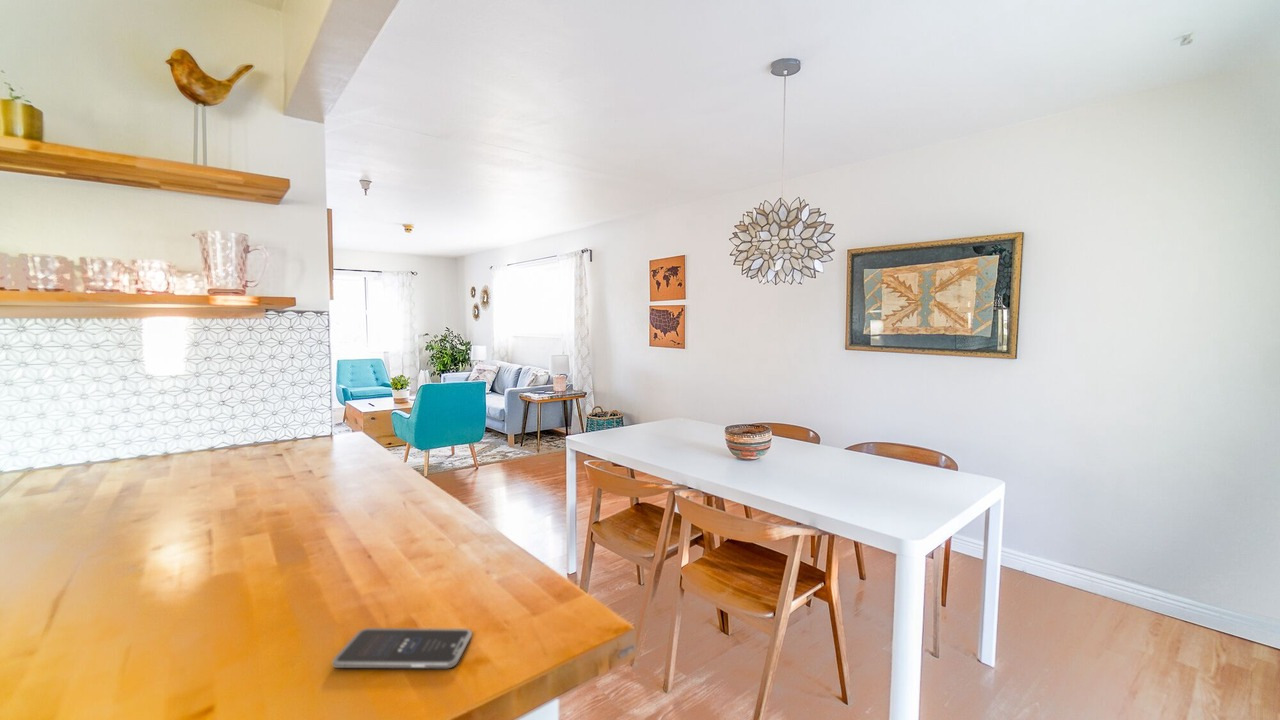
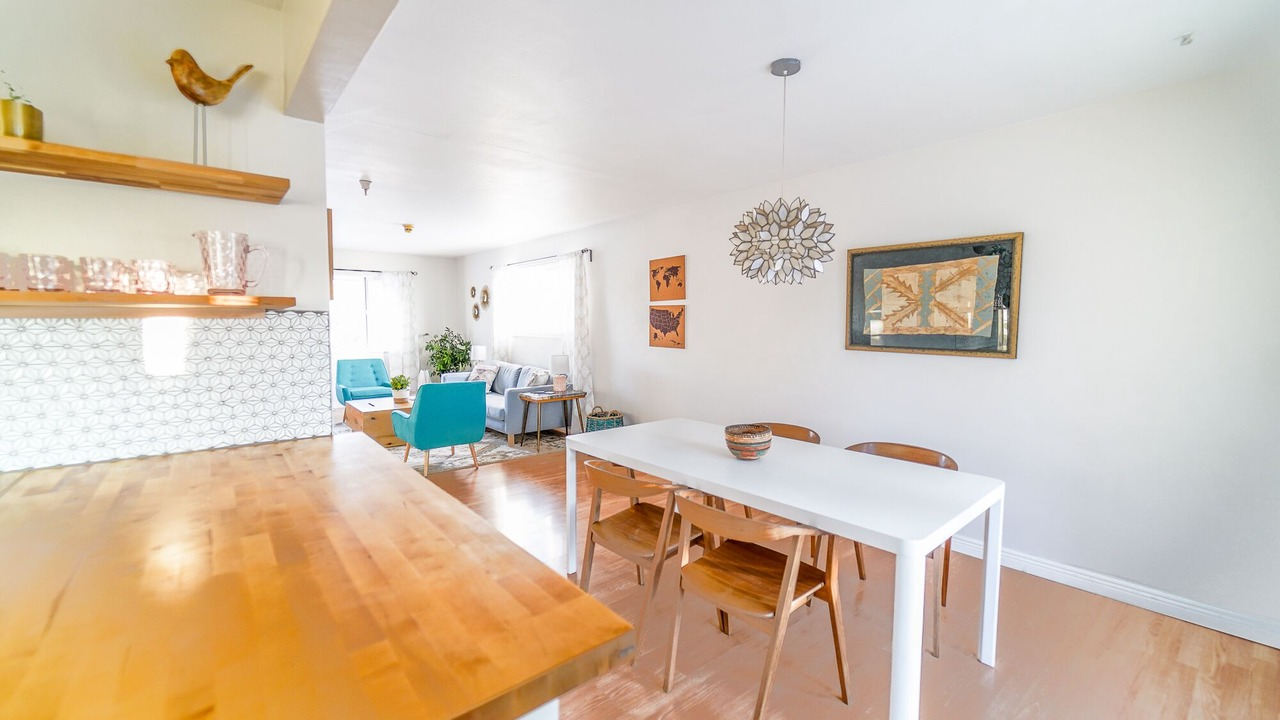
- smartphone (405, 647)
